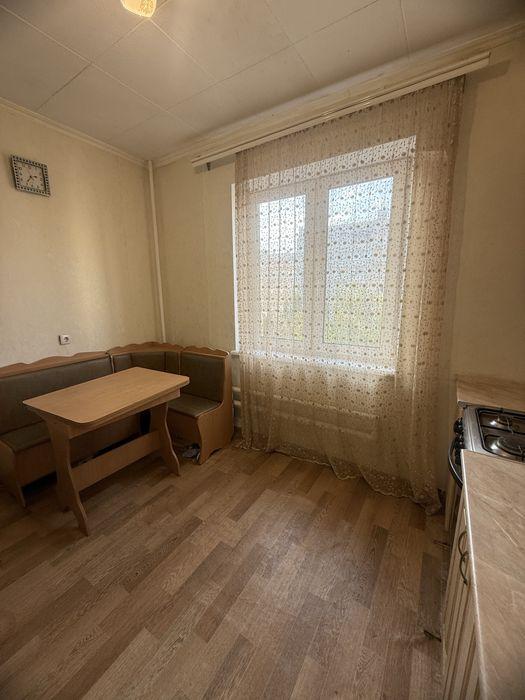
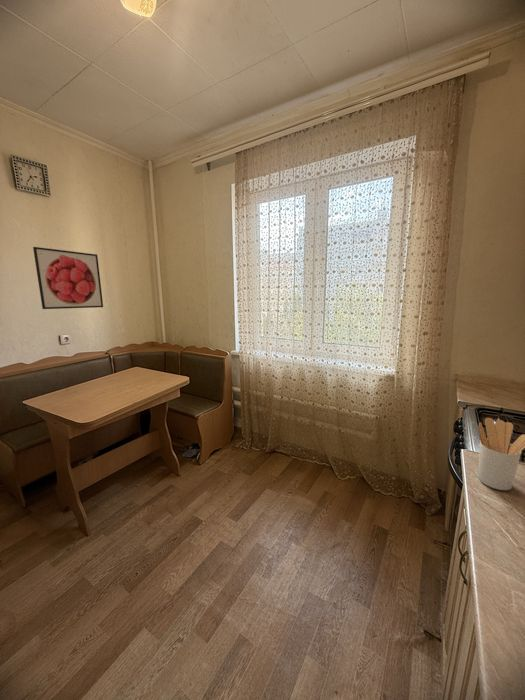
+ utensil holder (497, 451)
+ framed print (71, 280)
